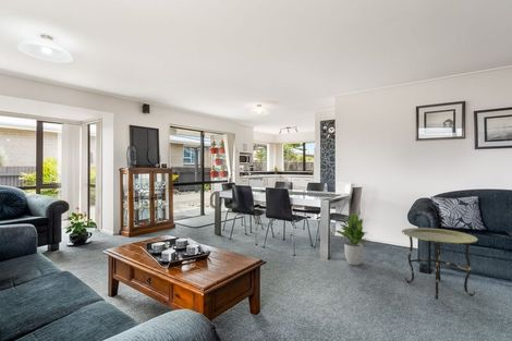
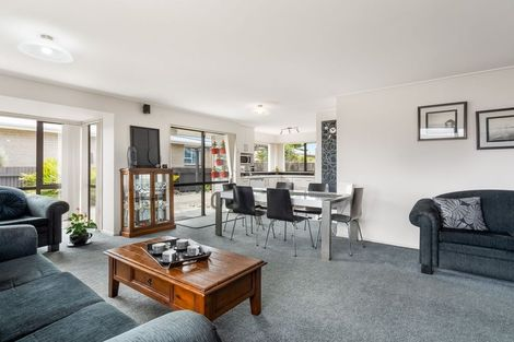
- side table (437, 261)
- potted plant (353, 238)
